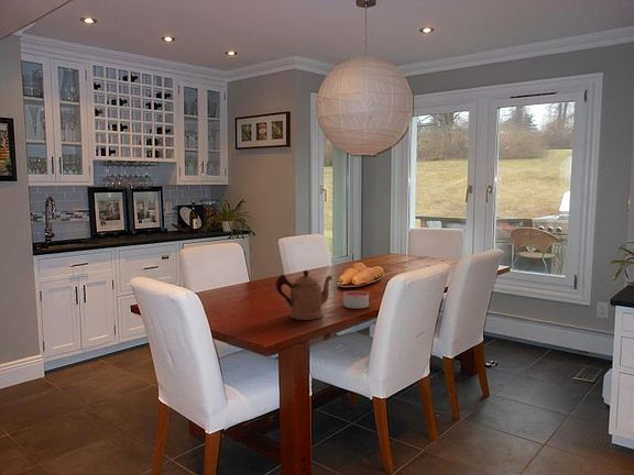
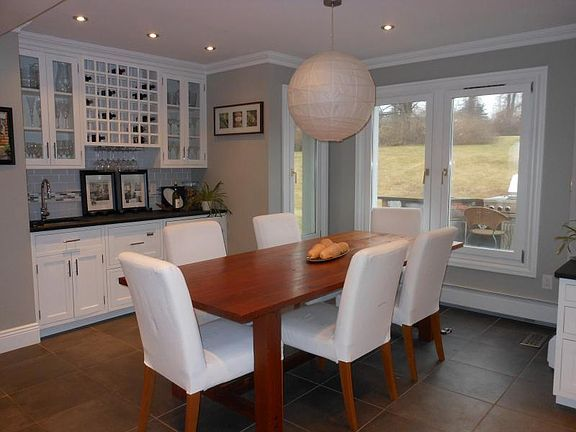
- coffeepot (305, 292)
- candle (356, 299)
